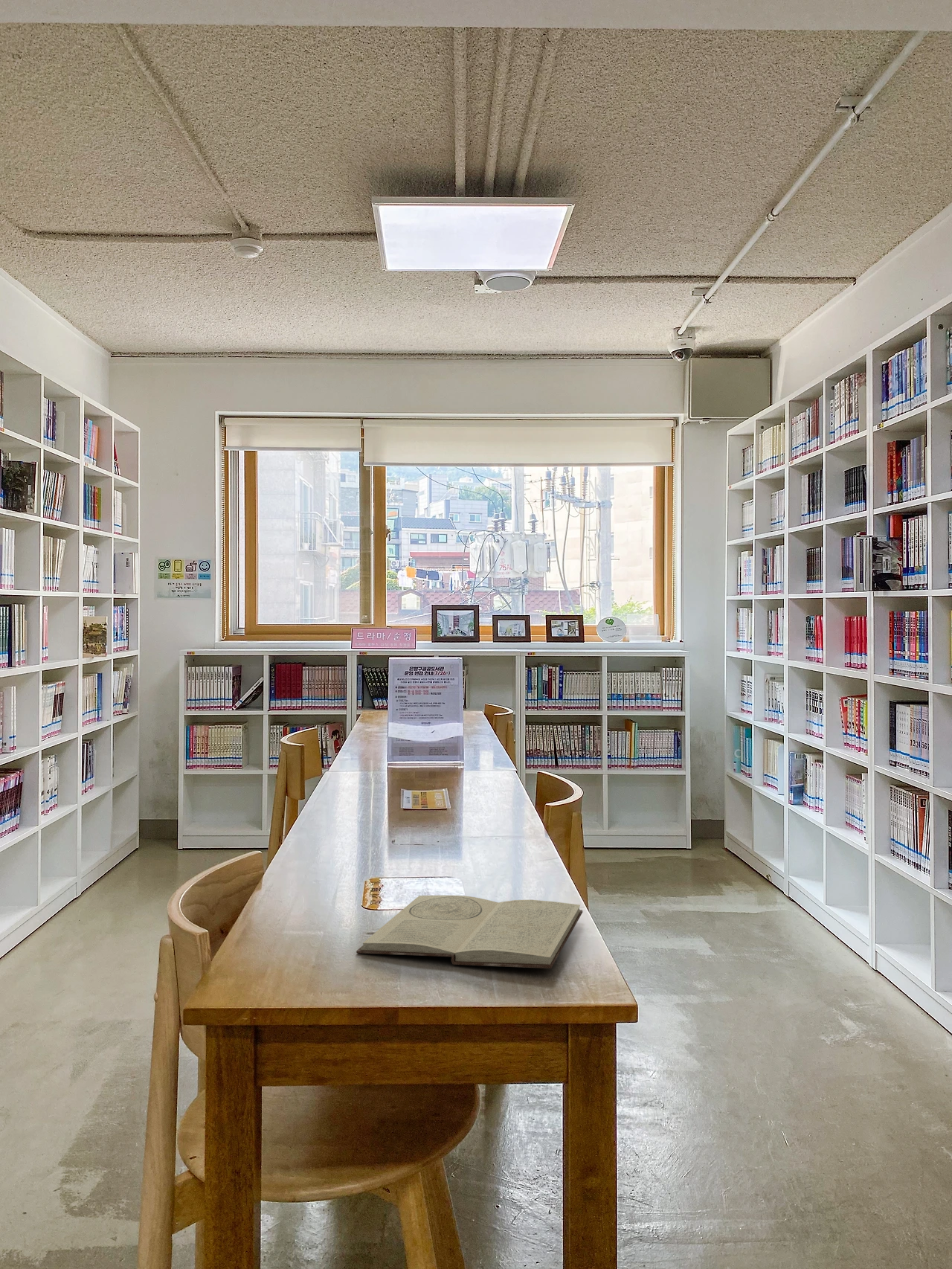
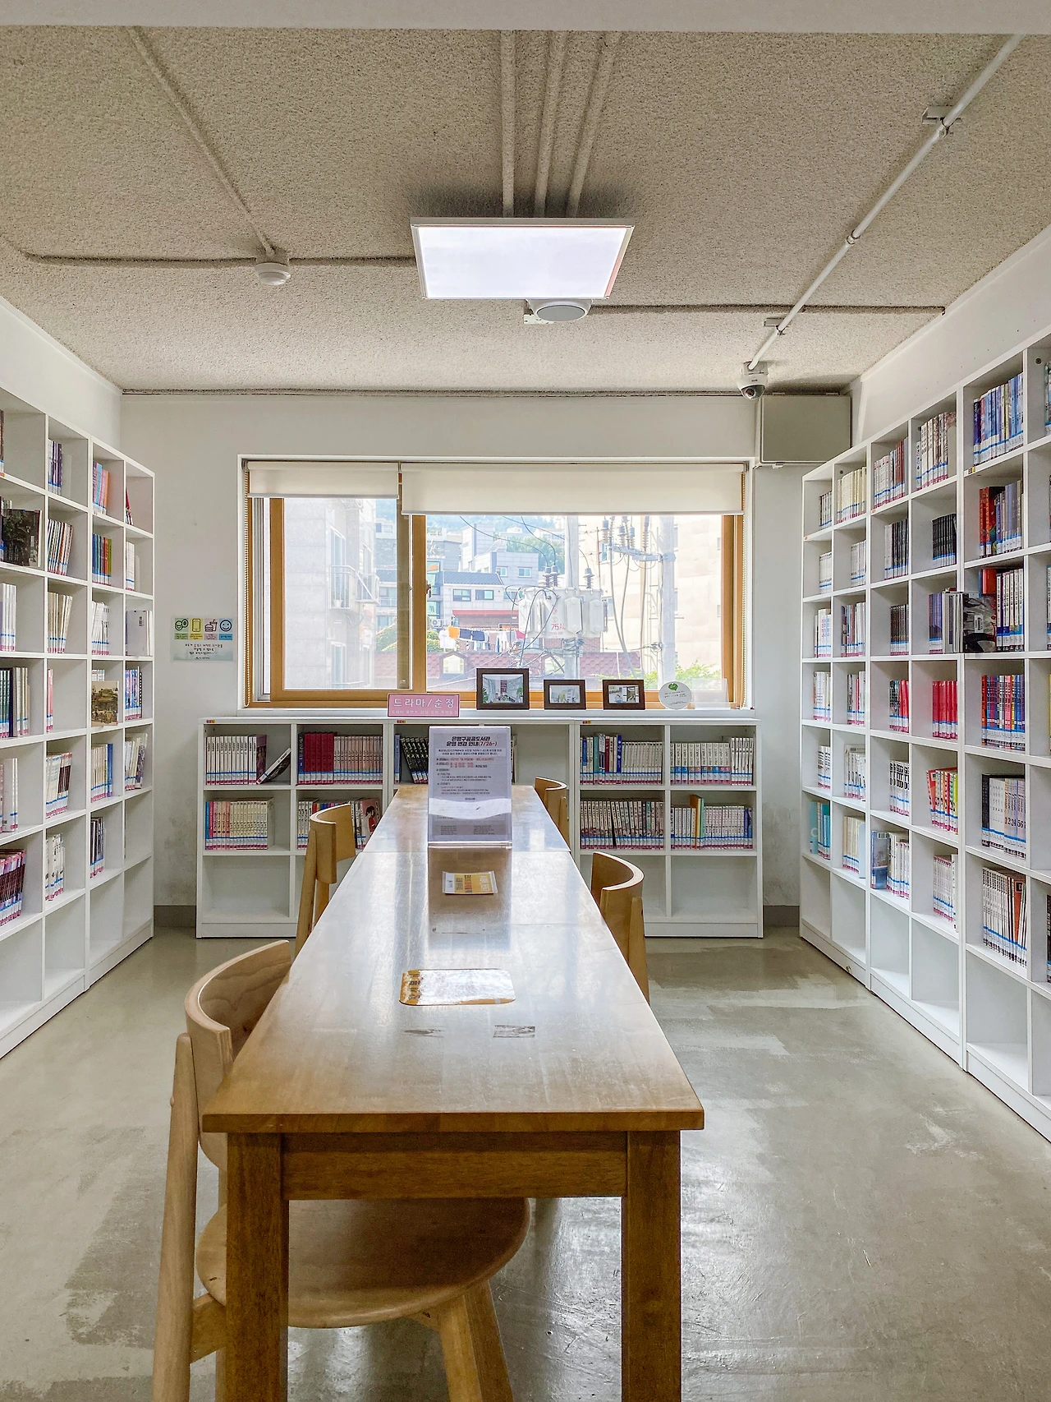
- book (475, 926)
